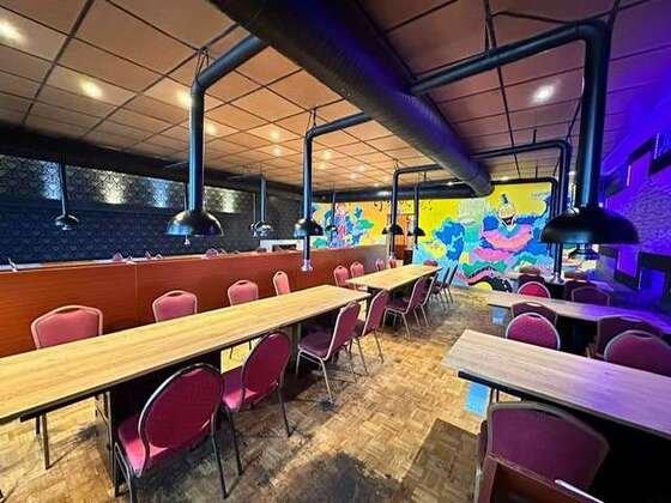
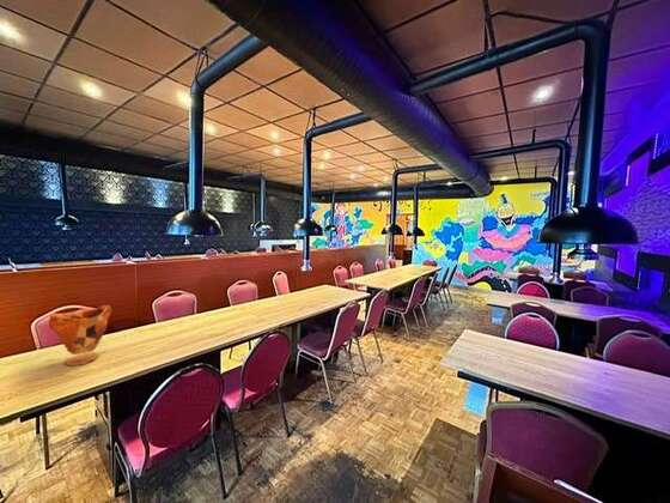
+ vase (81, 334)
